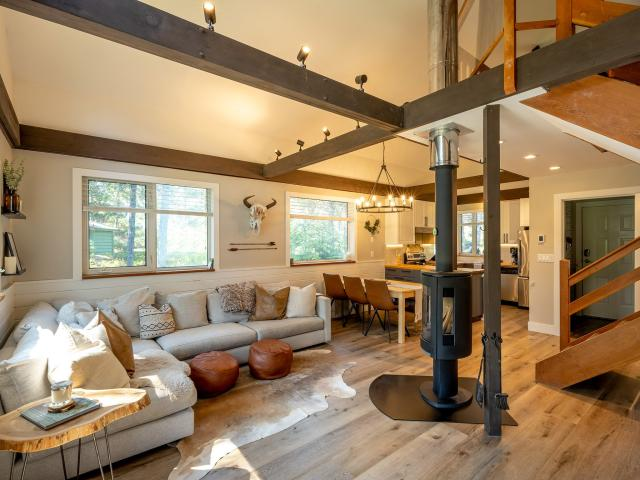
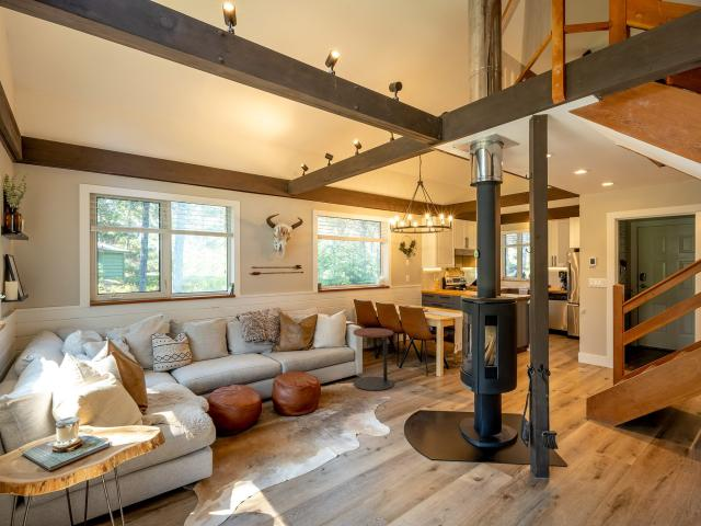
+ side table (383, 357)
